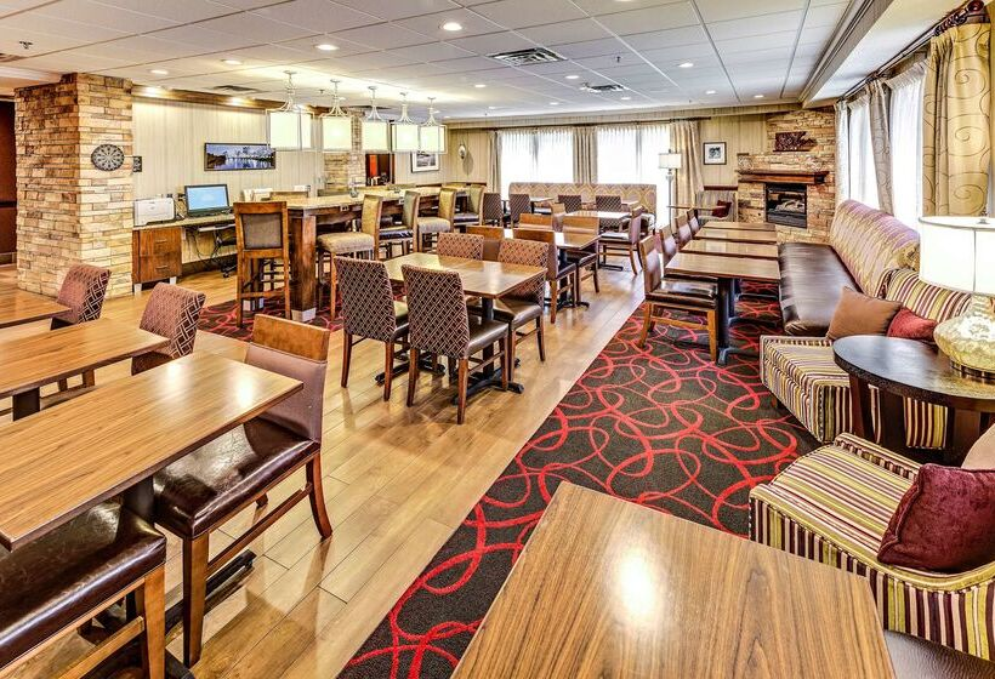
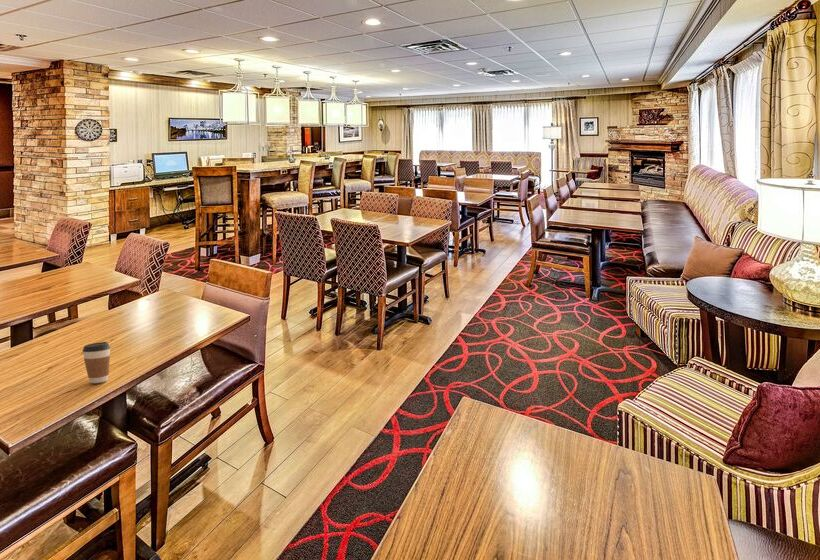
+ coffee cup (97, 362)
